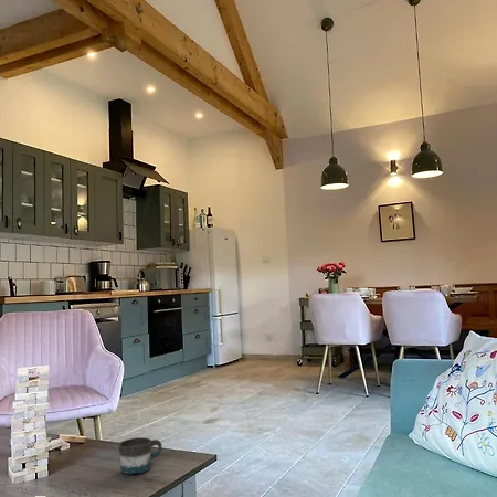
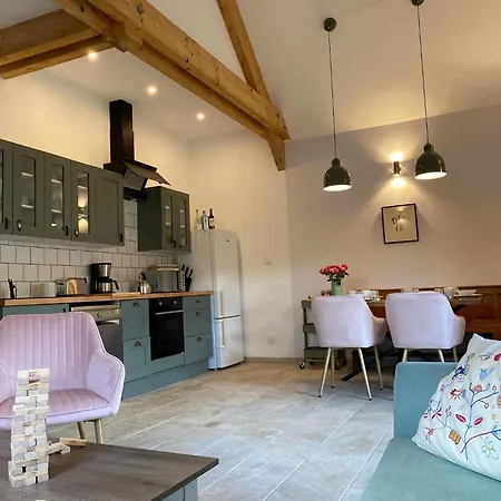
- mug (138, 454)
